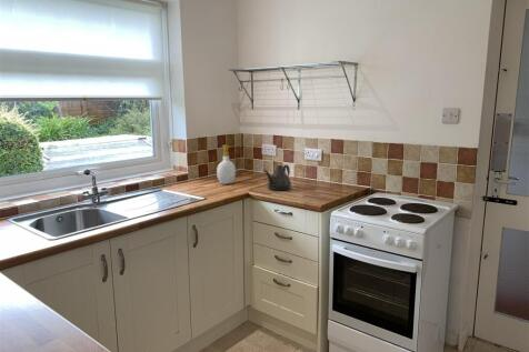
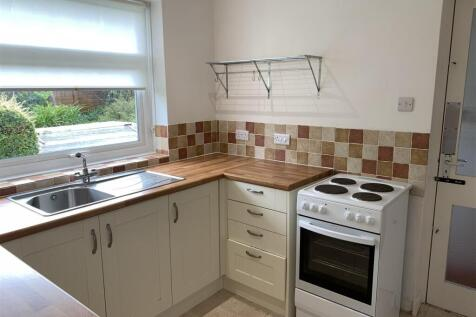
- soap bottle (226, 164)
- teapot (276, 178)
